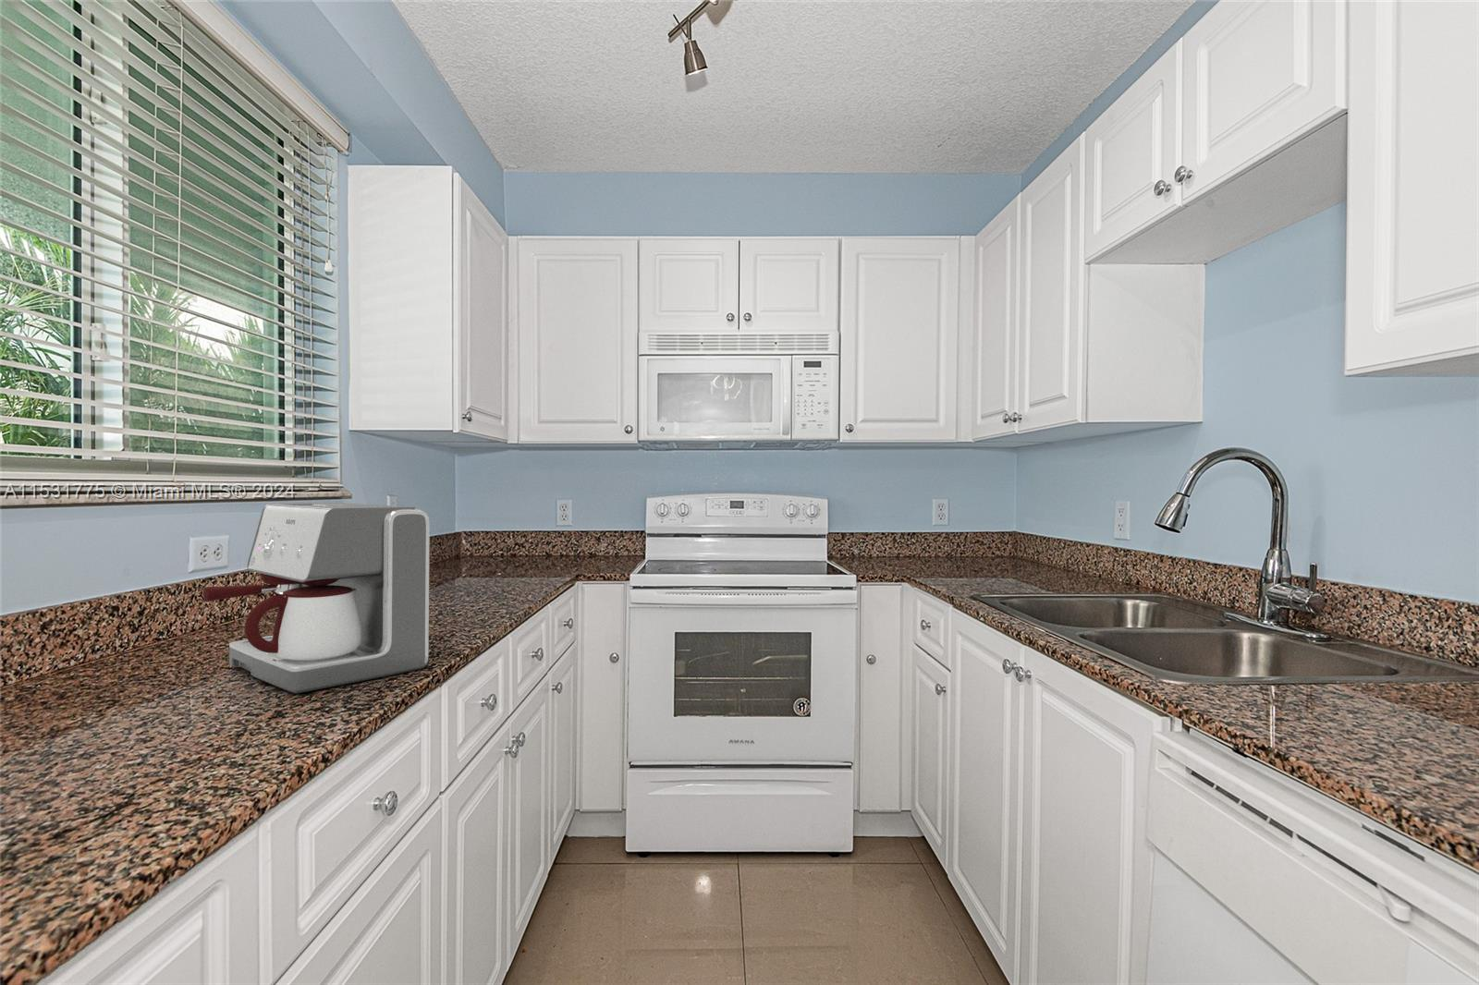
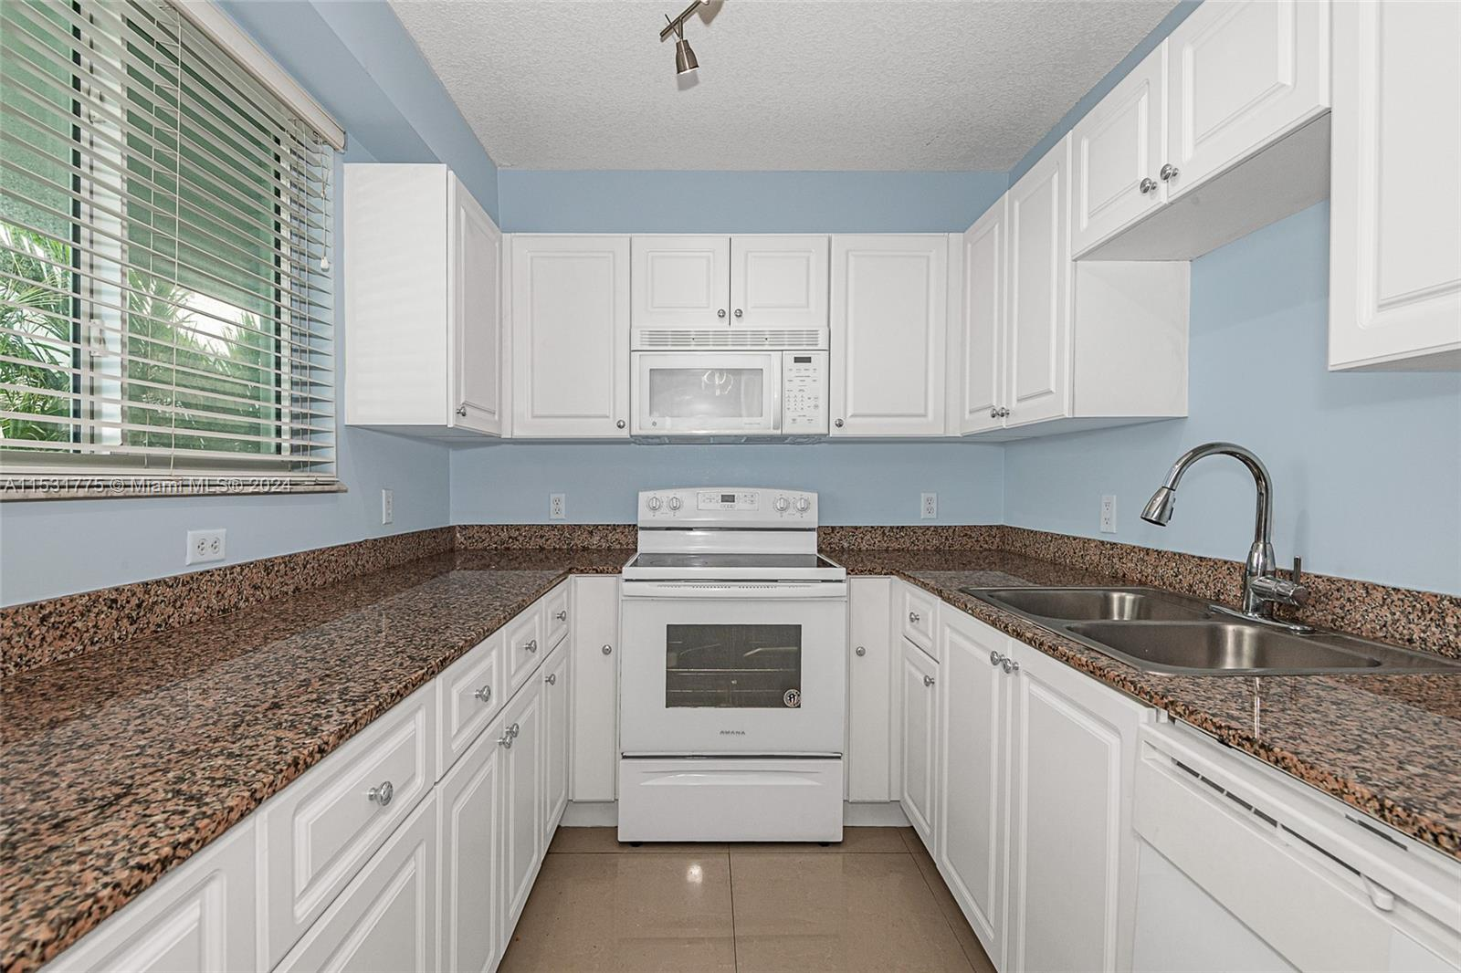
- coffee maker (332, 585)
